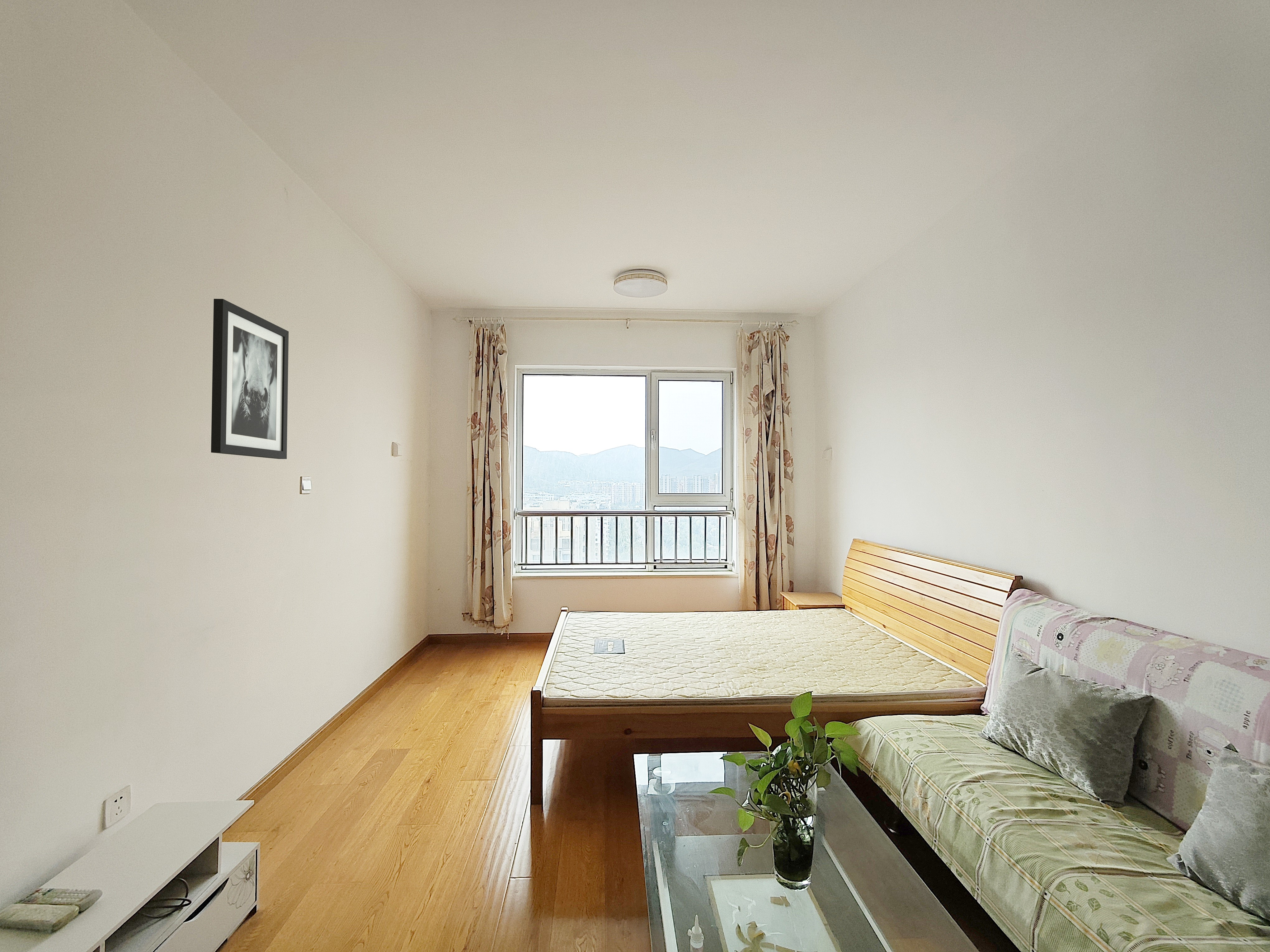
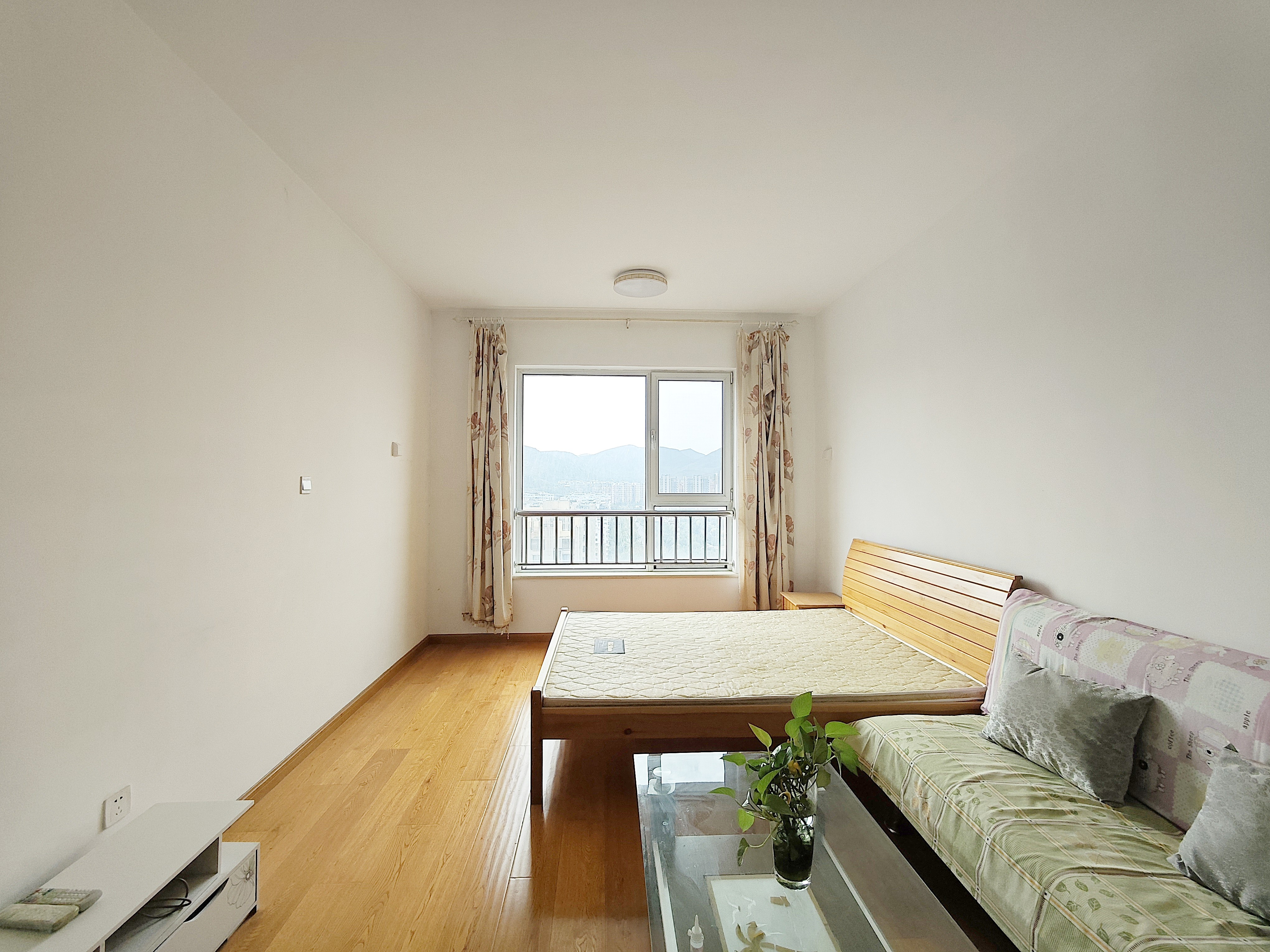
- wall art (253, 386)
